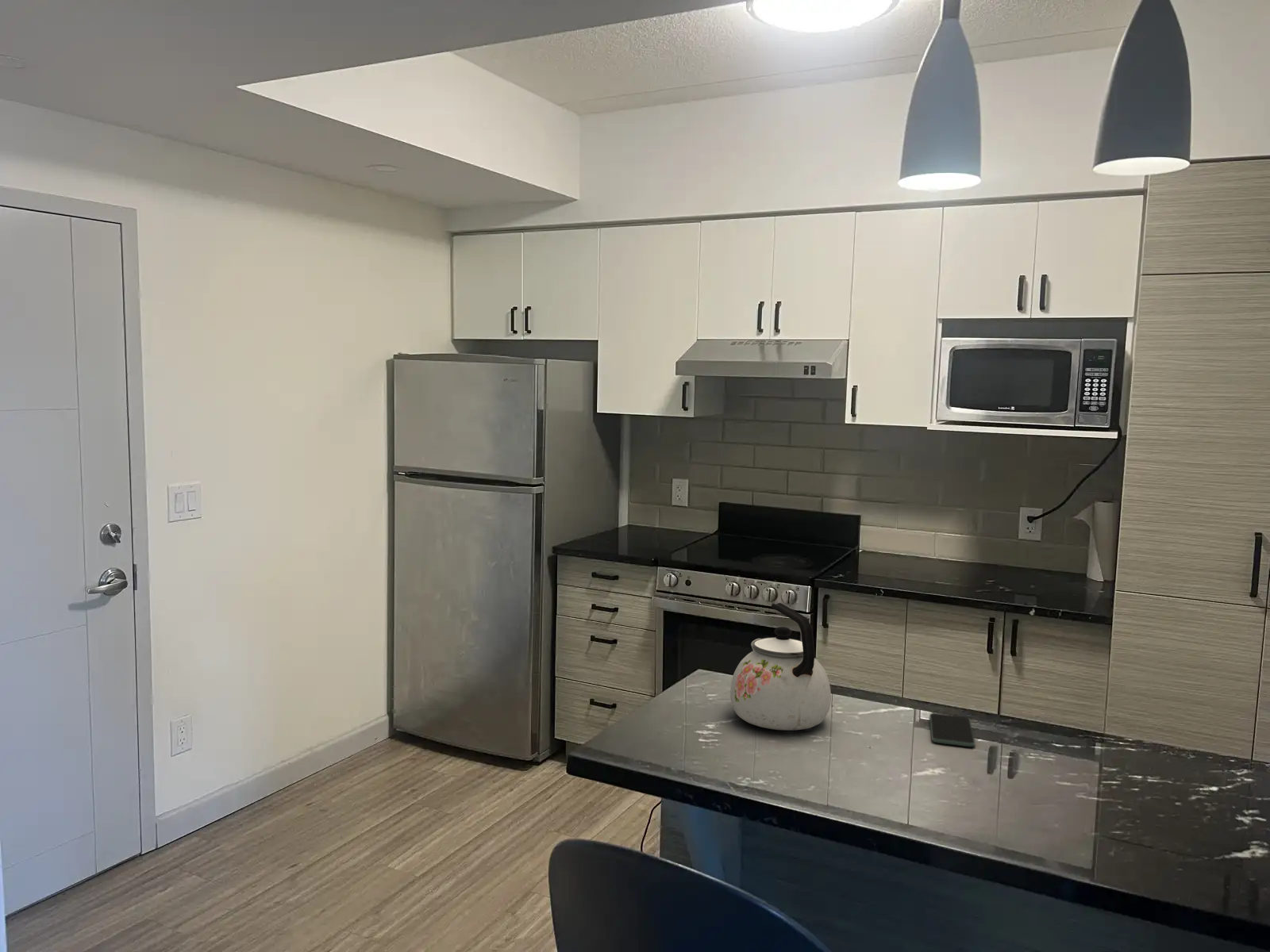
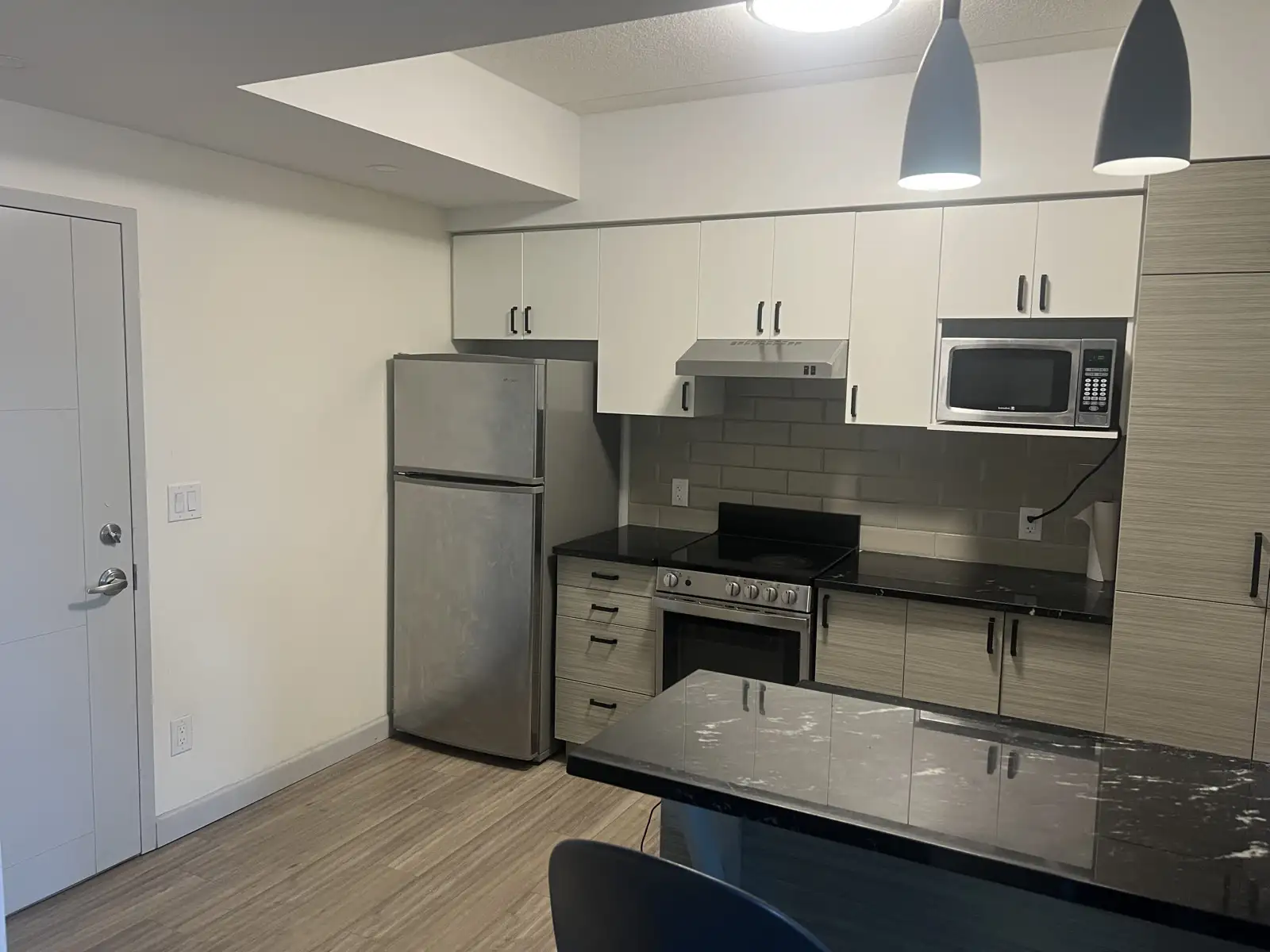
- kettle (780, 662)
- smartphone (951, 729)
